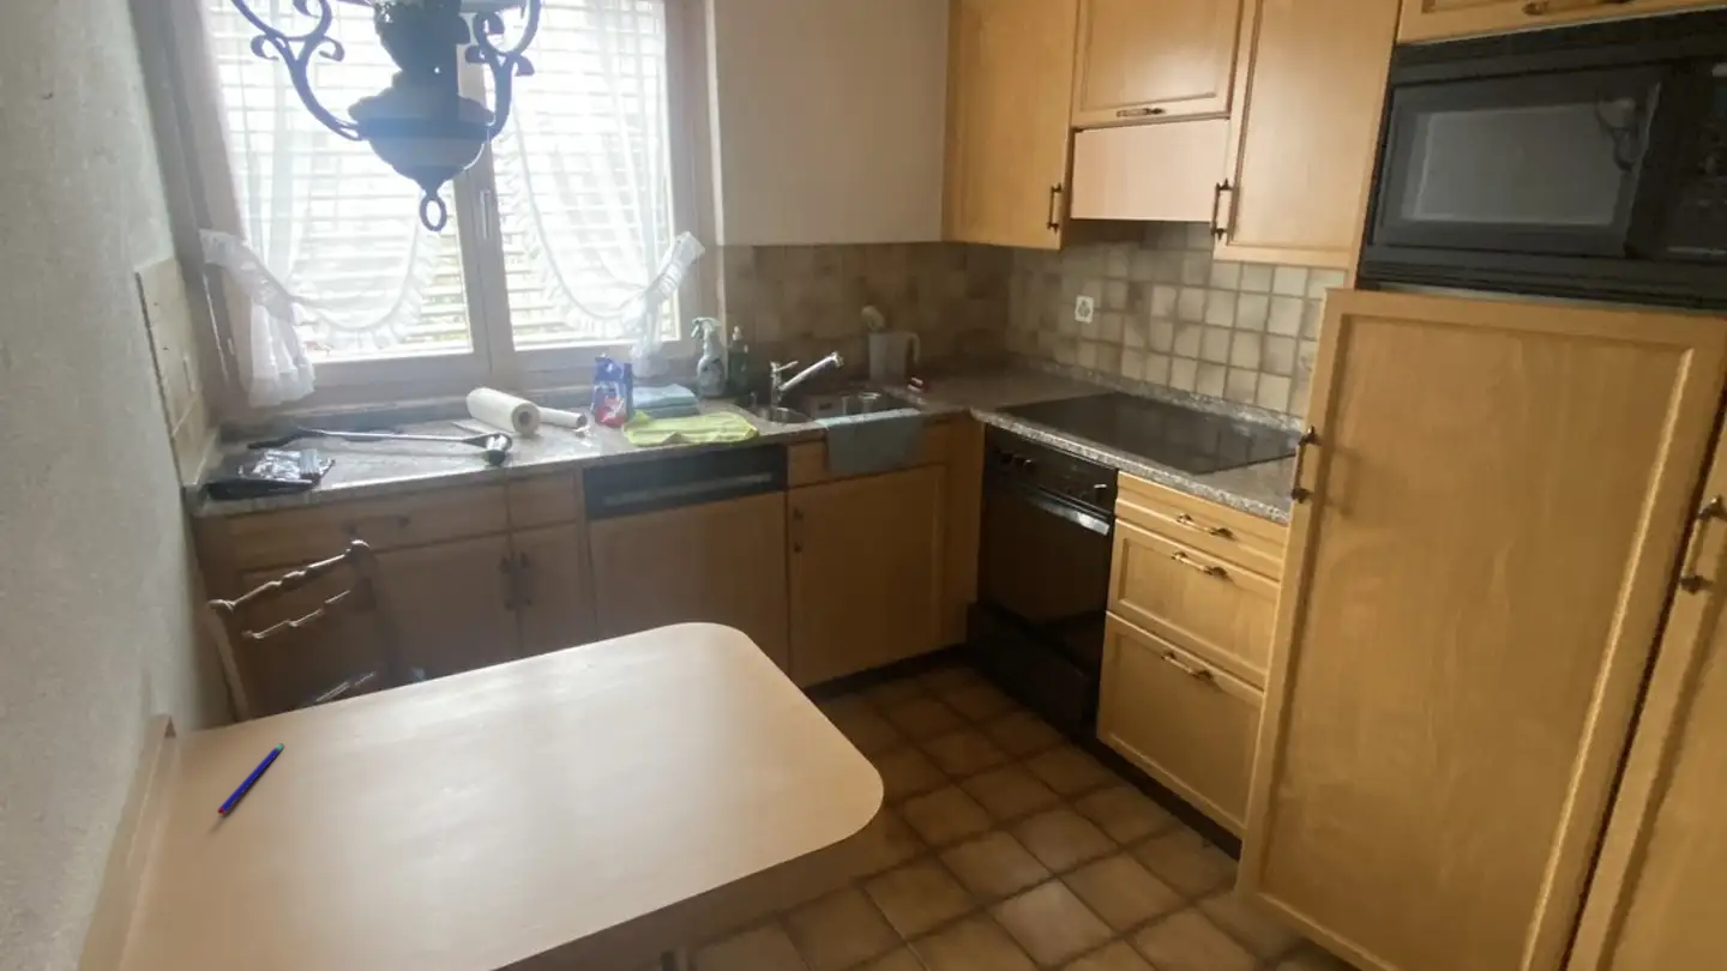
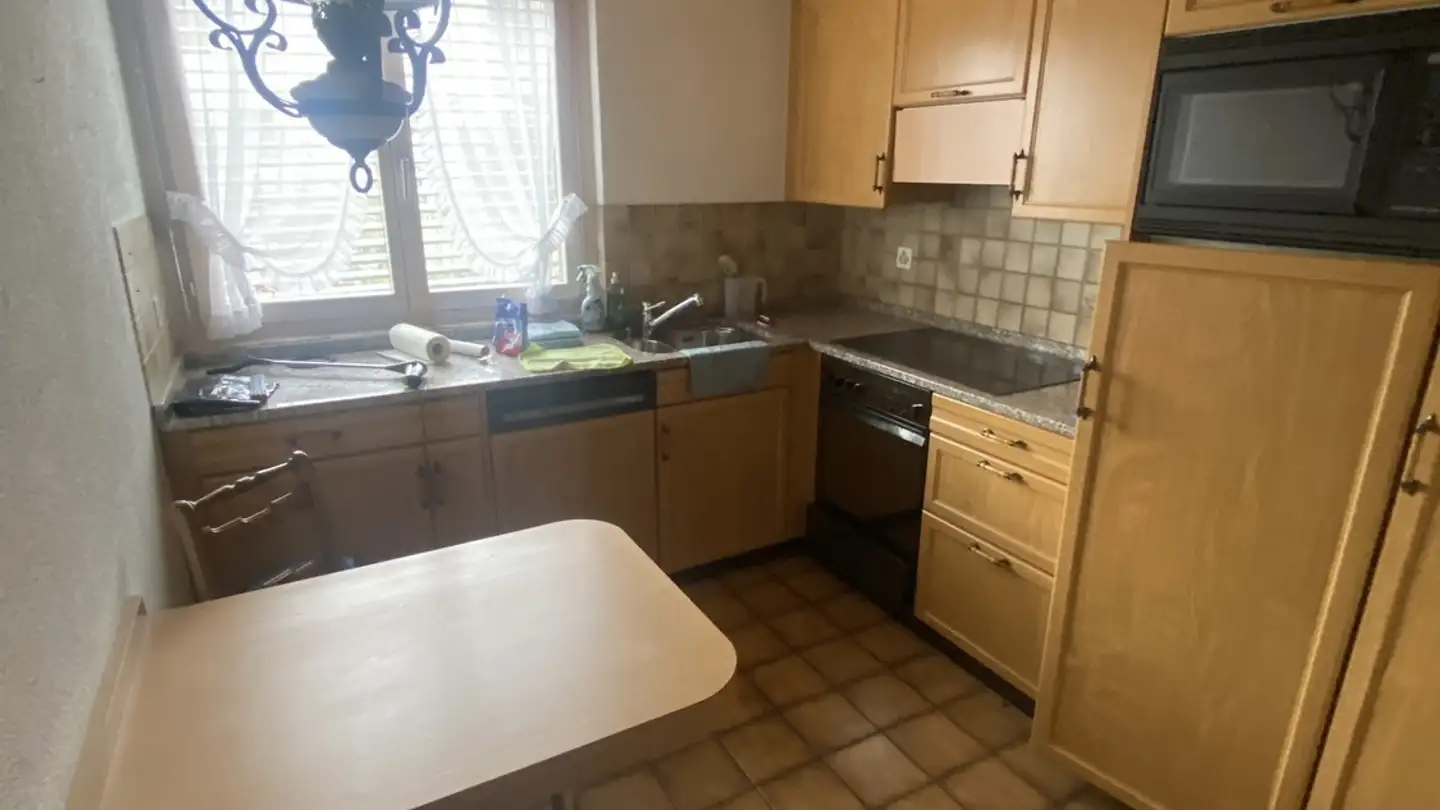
- pen (252, 776)
